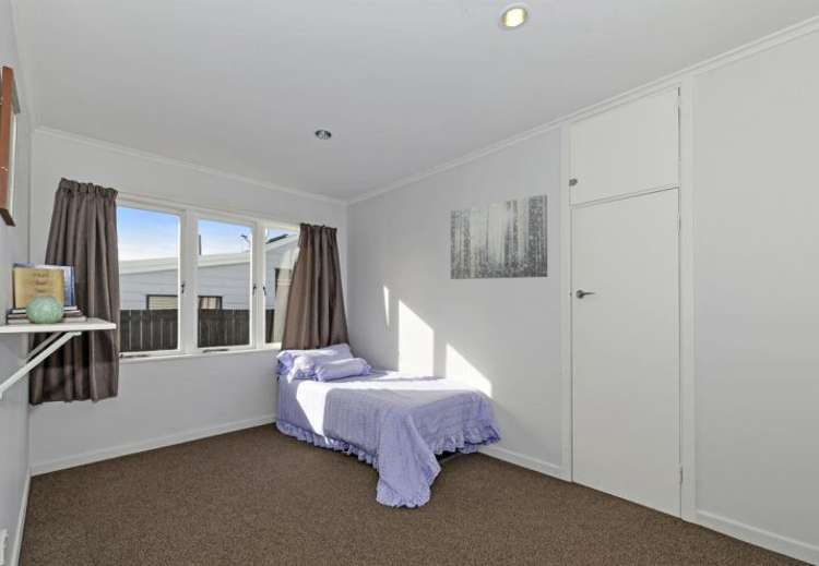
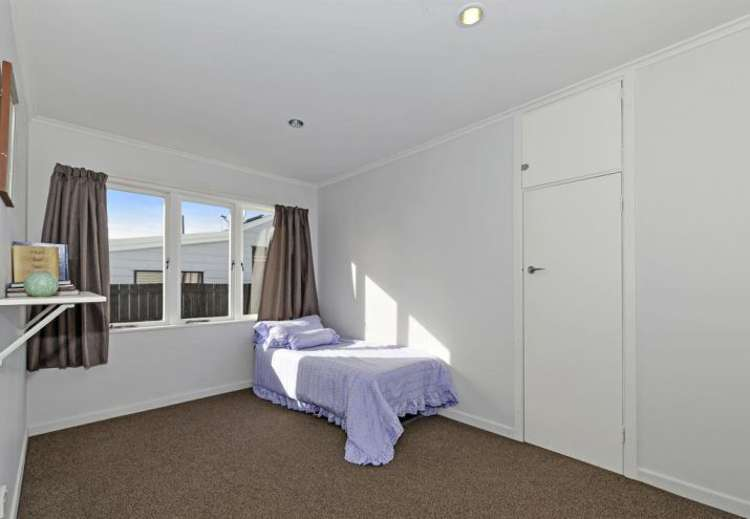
- wall art (494, 241)
